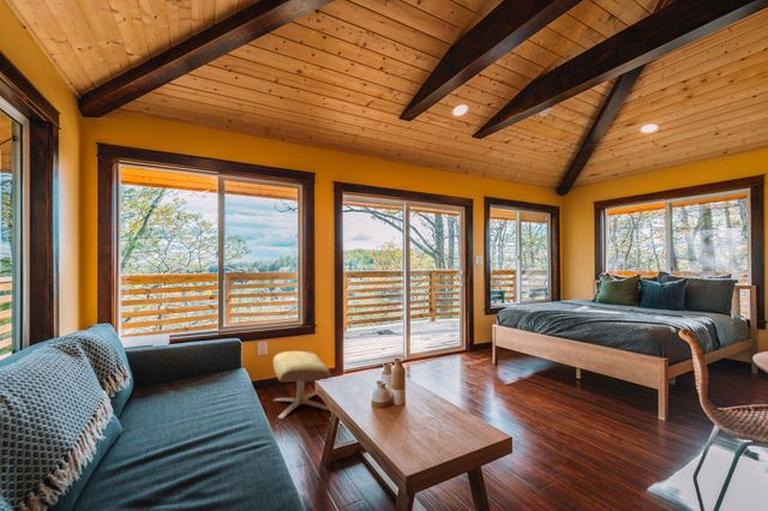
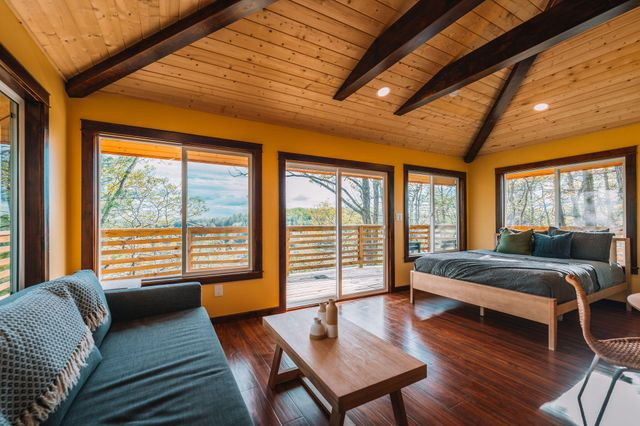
- ottoman (300, 380)
